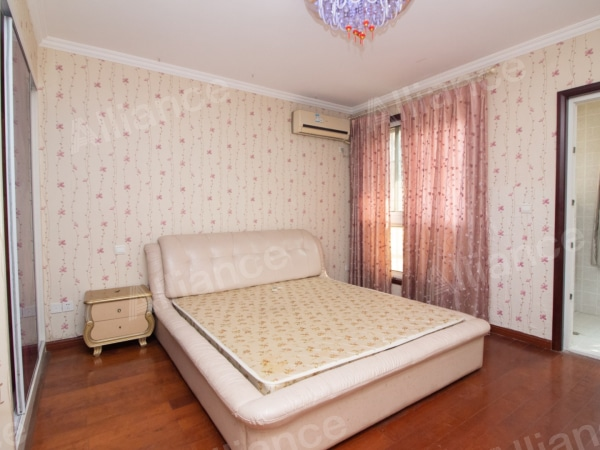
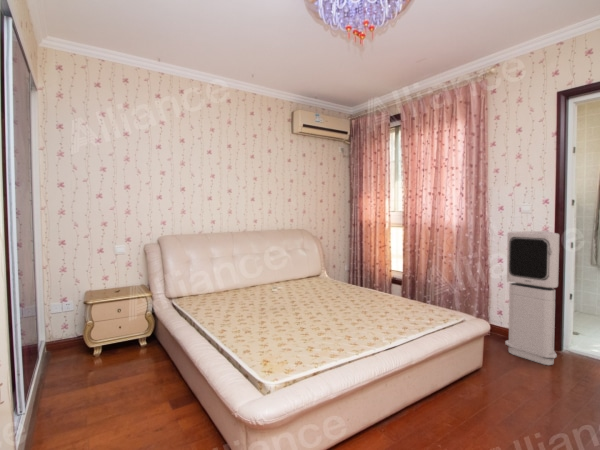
+ air purifier (536, 293)
